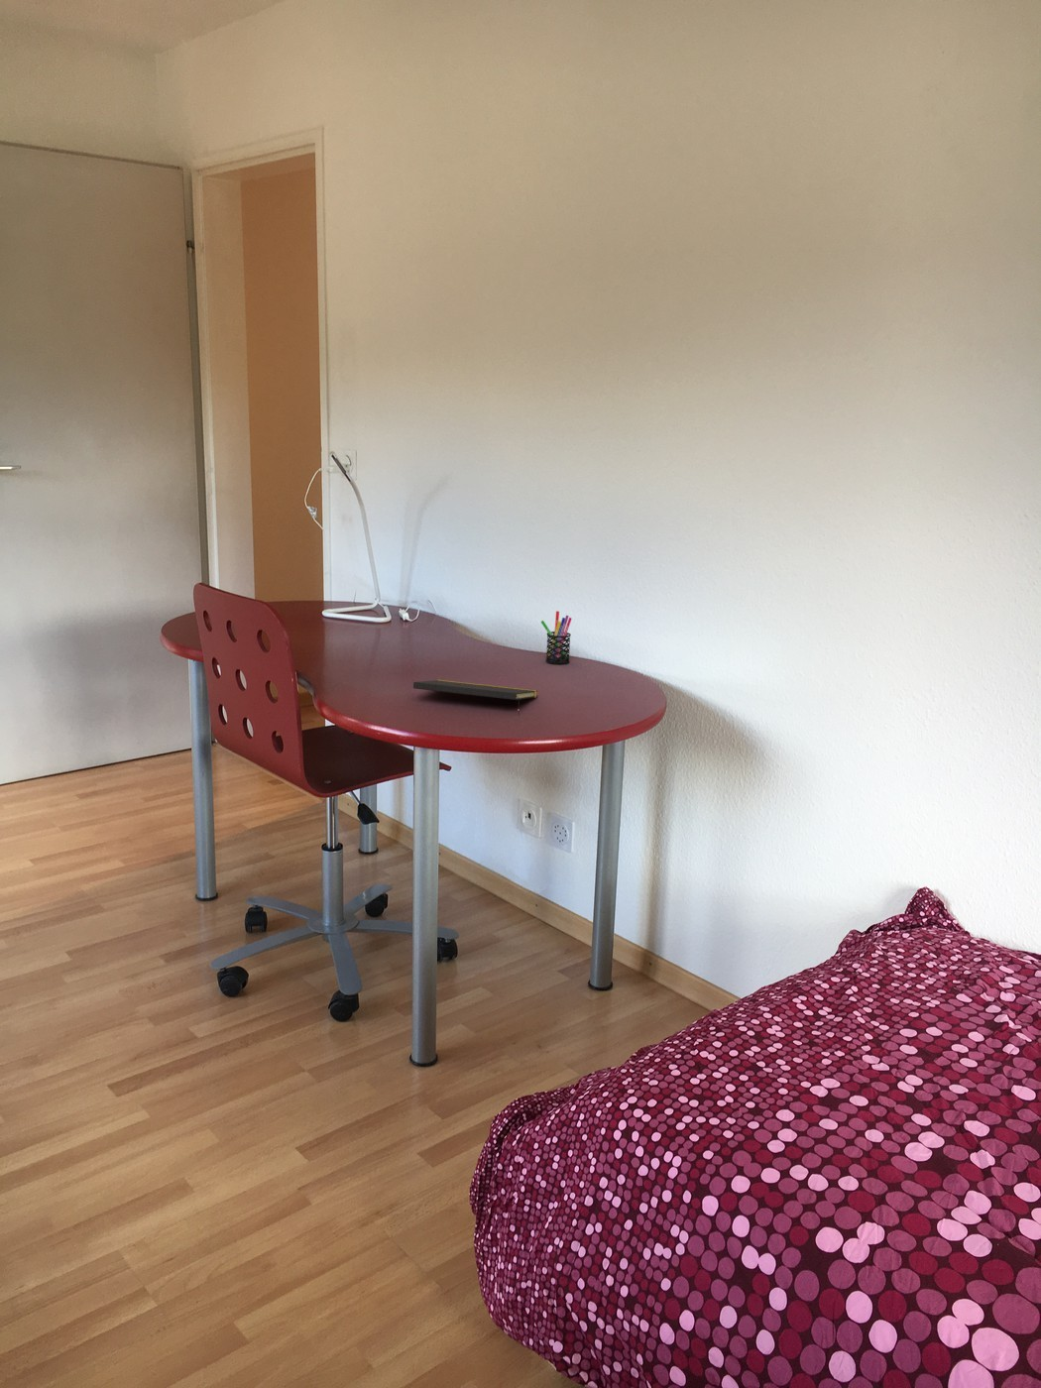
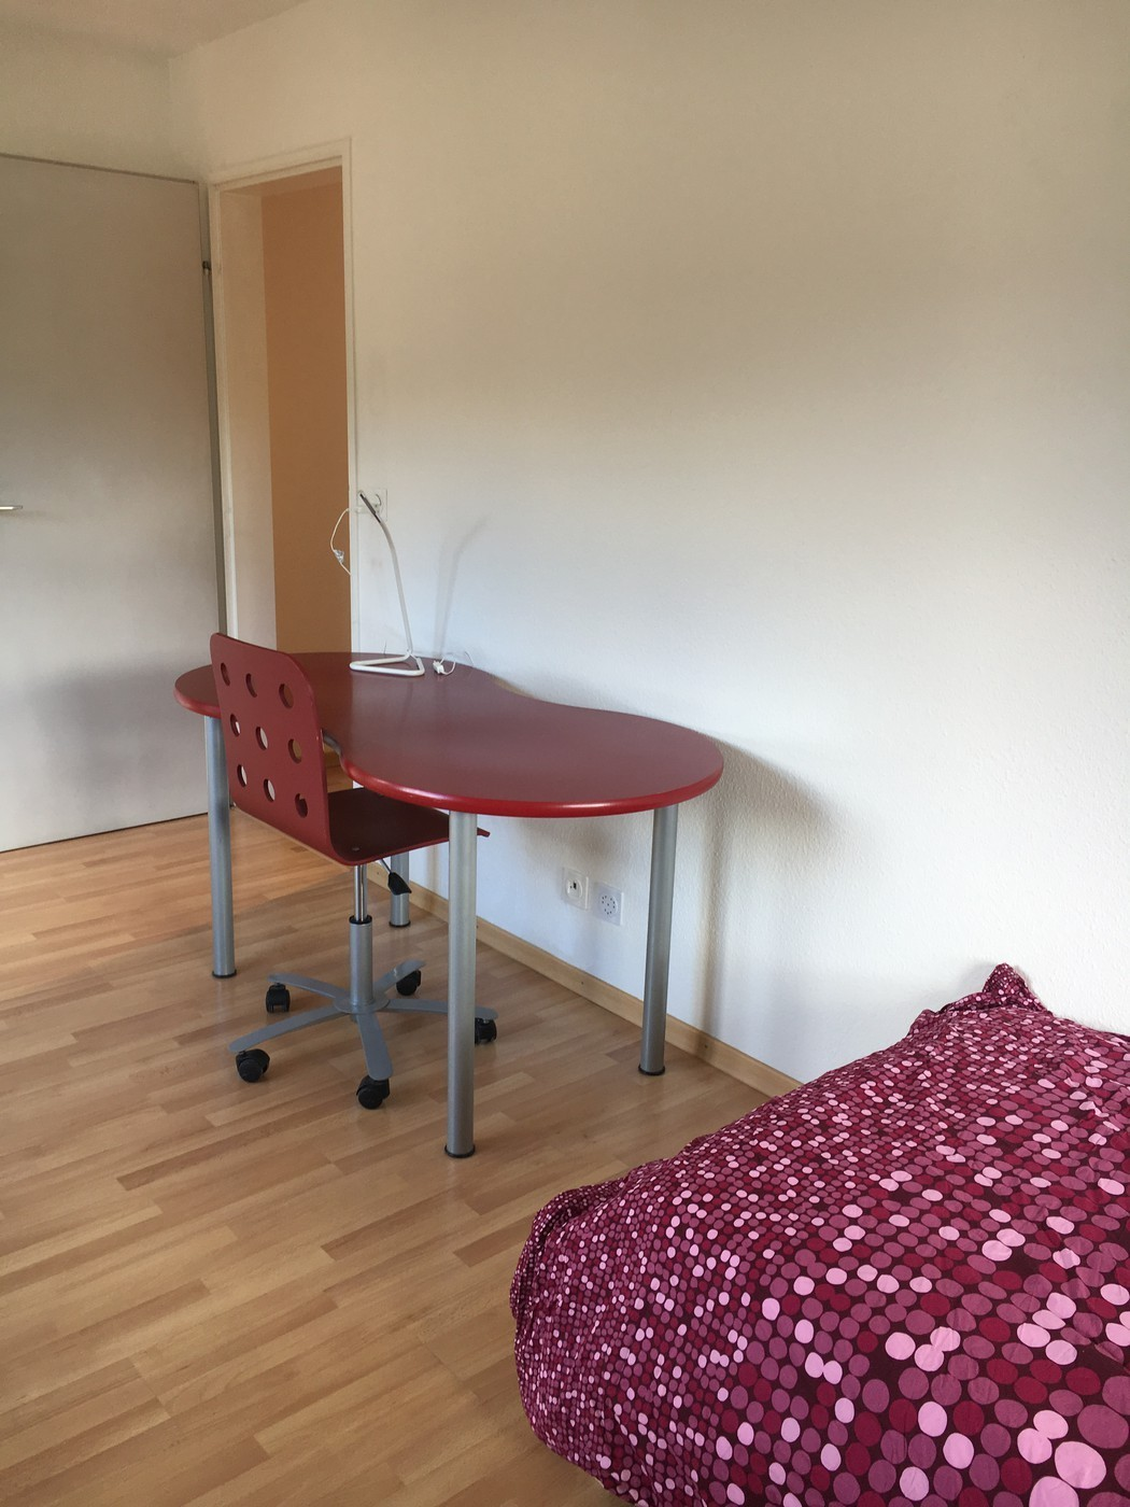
- pen holder (555, 636)
- notepad (476, 689)
